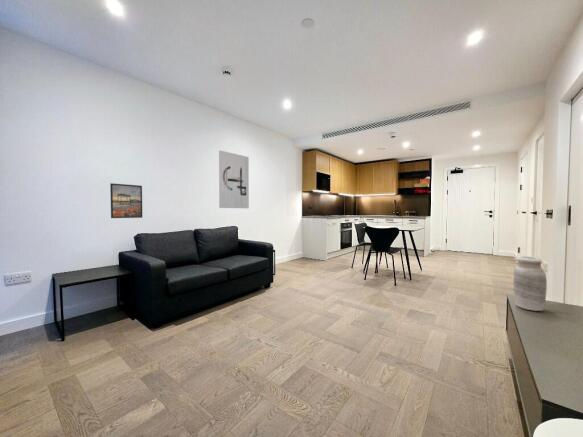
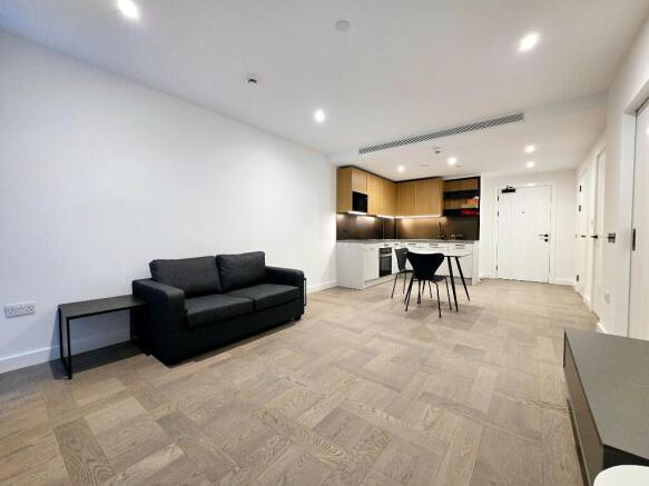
- vase (529, 282)
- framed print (127, 201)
- wall art (234, 181)
